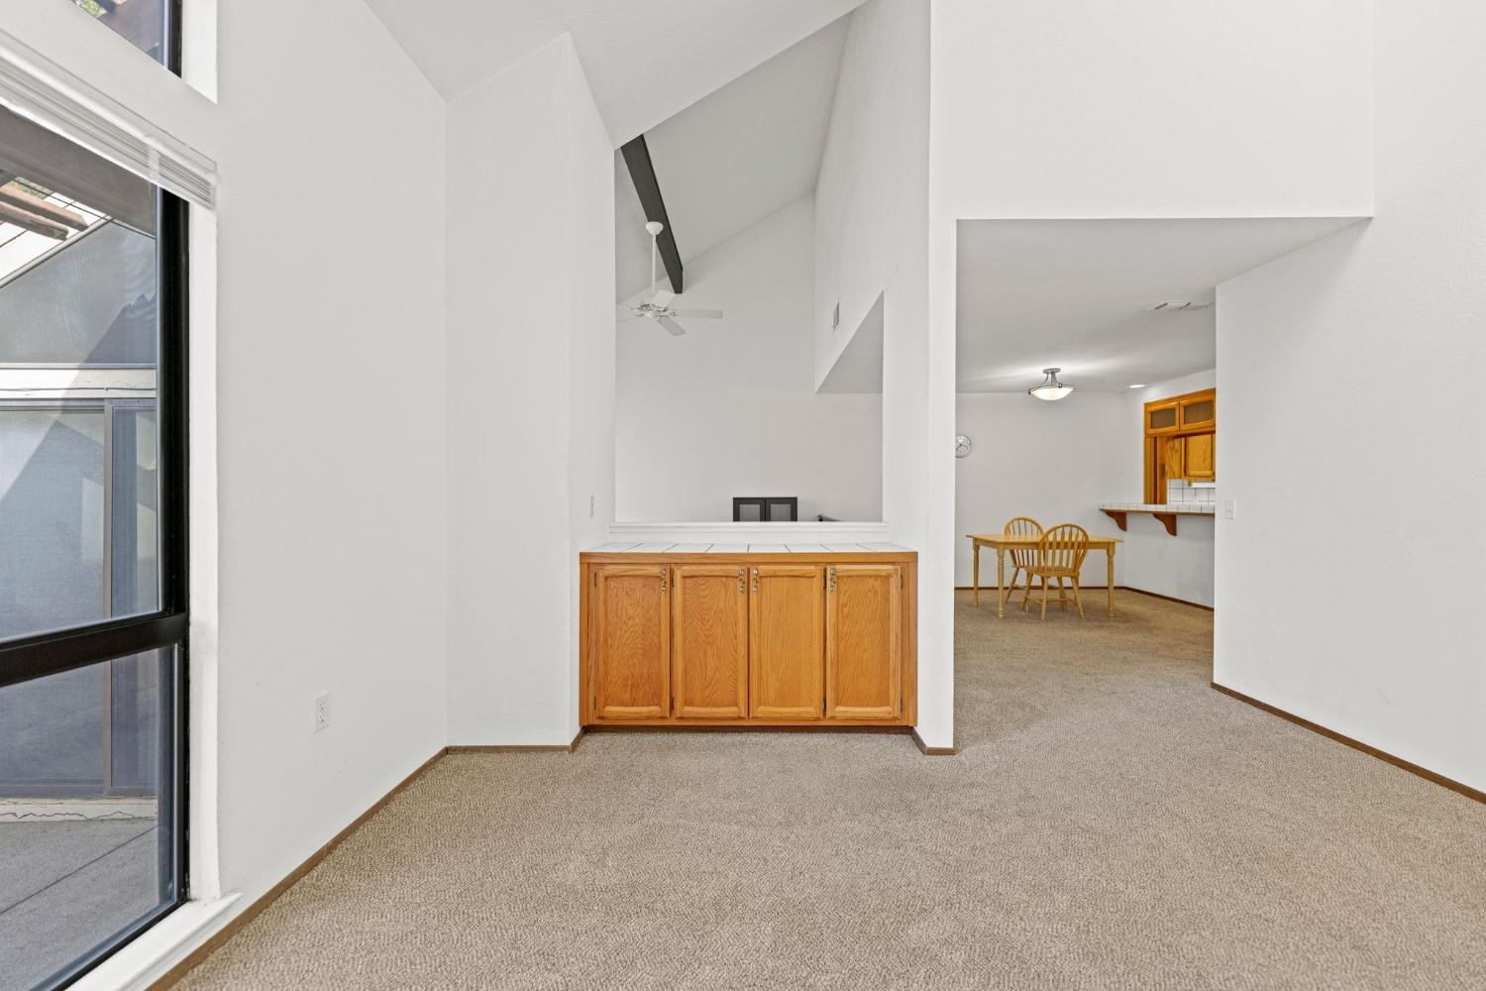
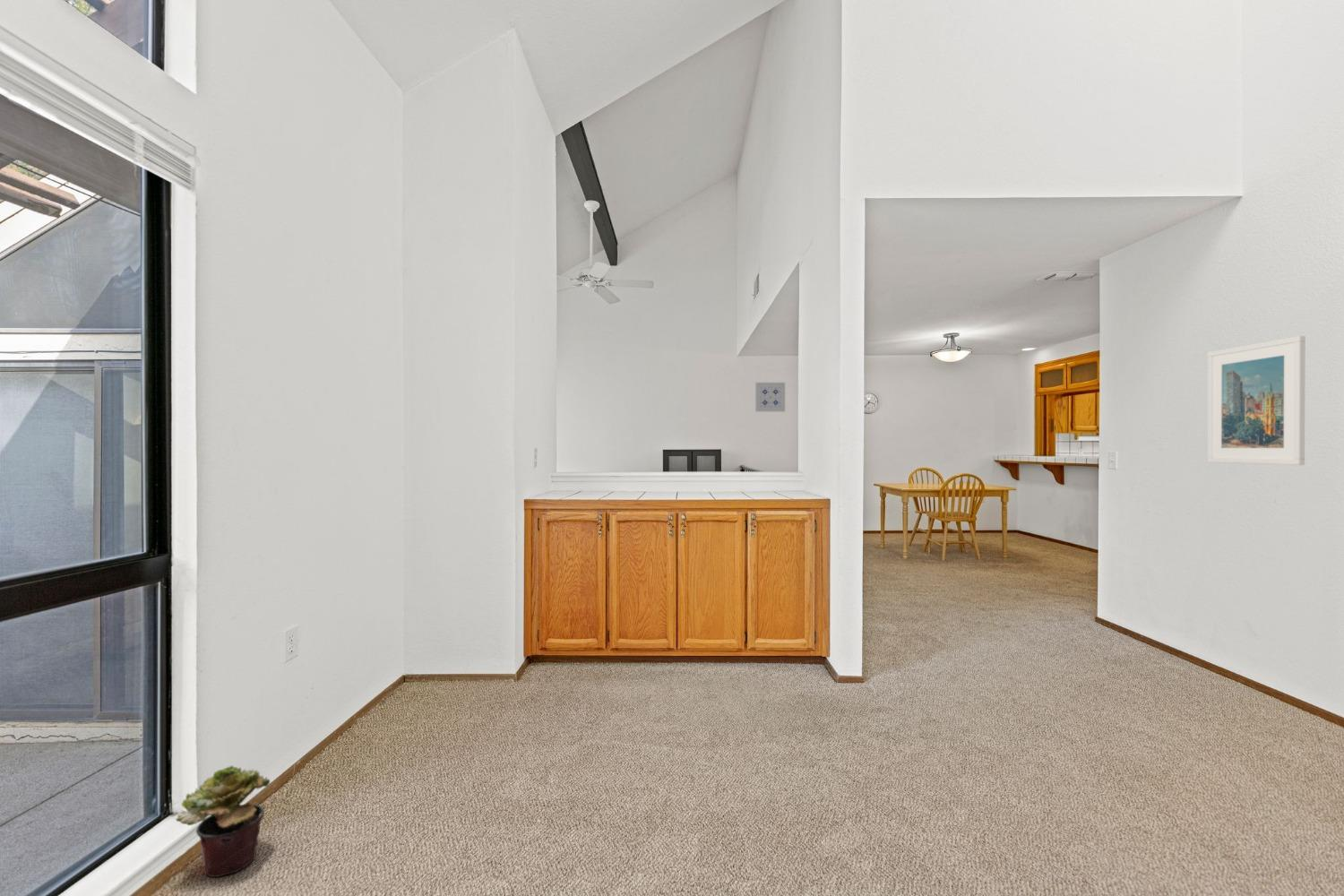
+ potted plant (222, 816)
+ wall art (770, 397)
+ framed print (1252, 404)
